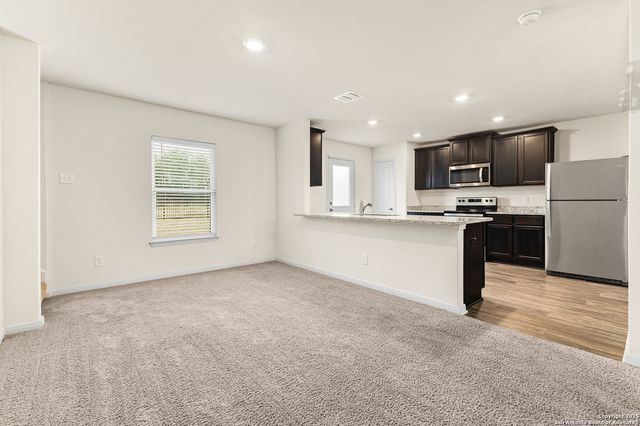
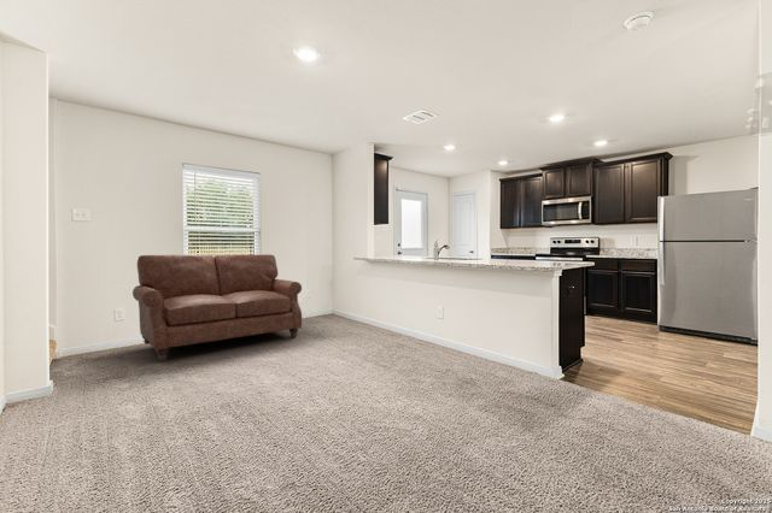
+ sofa (222, 297)
